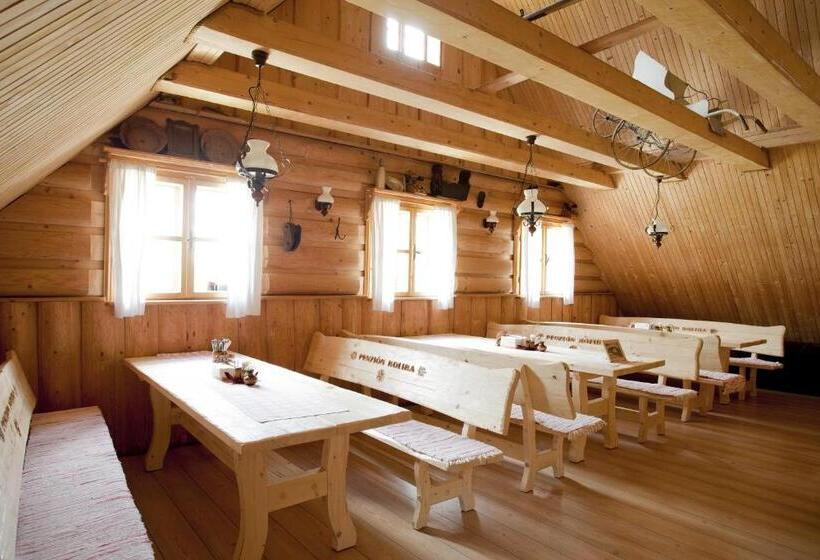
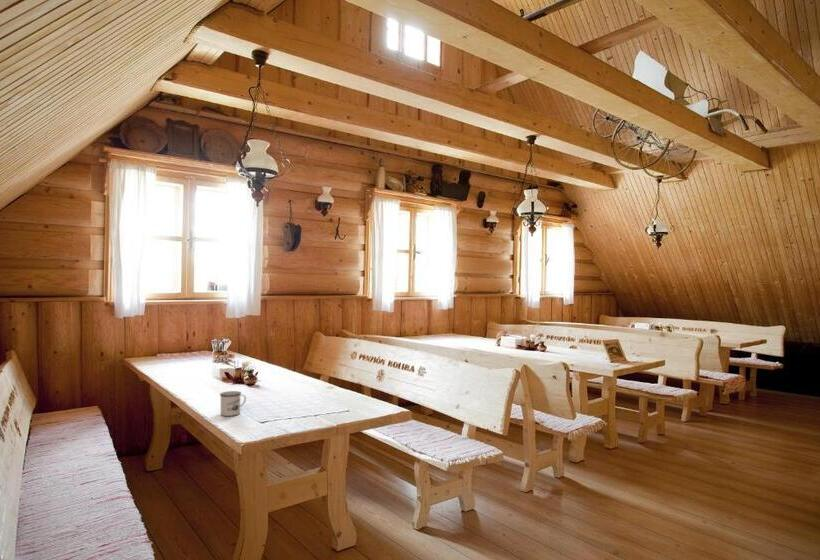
+ mug (233, 402)
